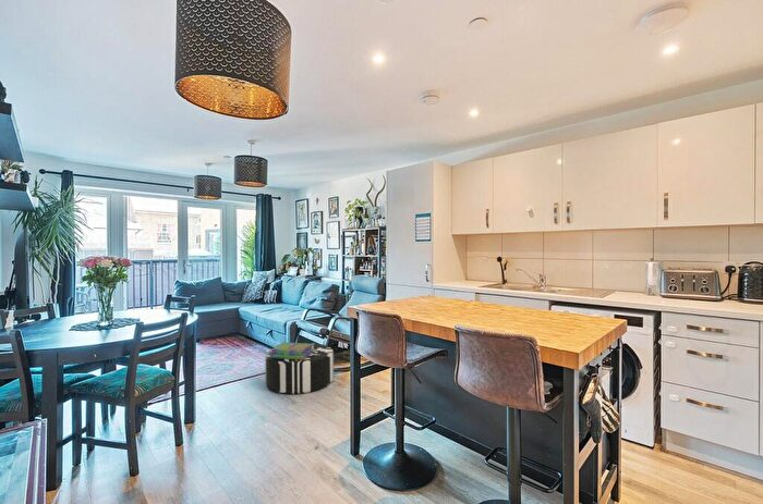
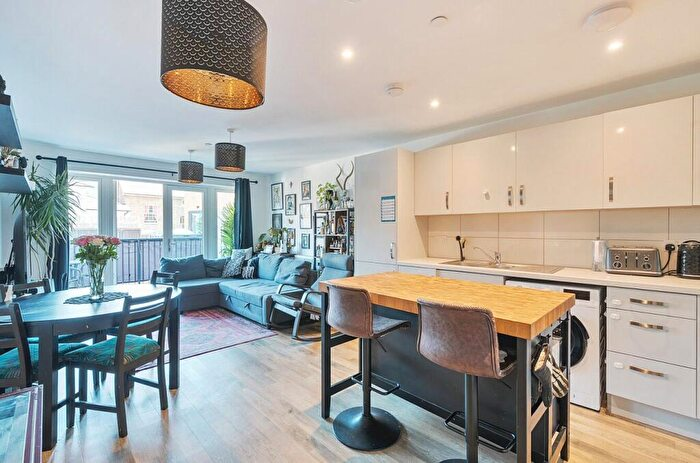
- stack of books (292, 351)
- pouf (300, 366)
